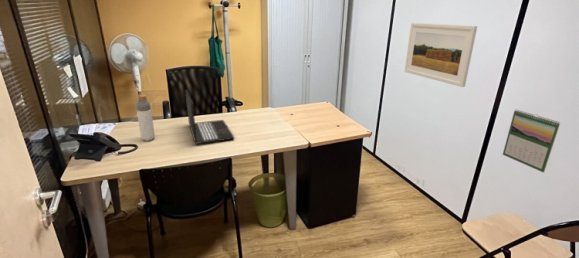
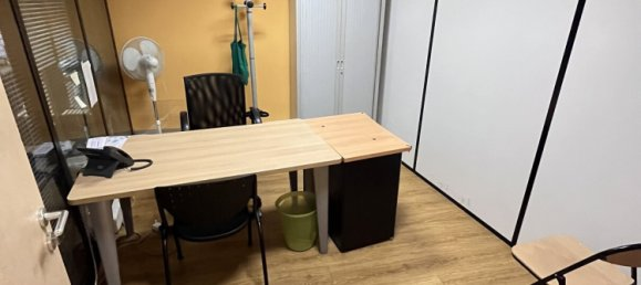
- bottle (145, 117)
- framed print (435, 52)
- laptop (209, 121)
- calendar (529, 139)
